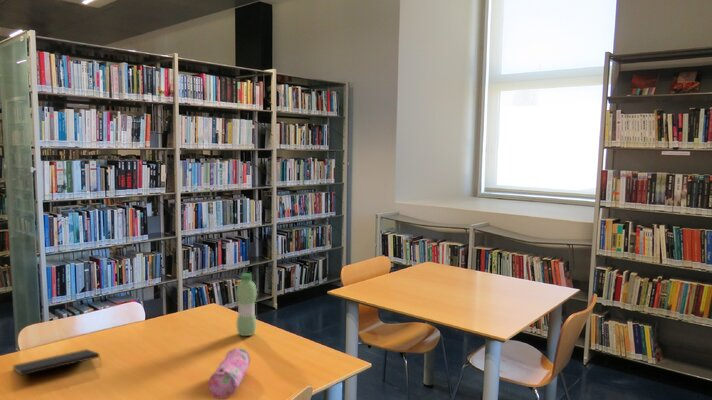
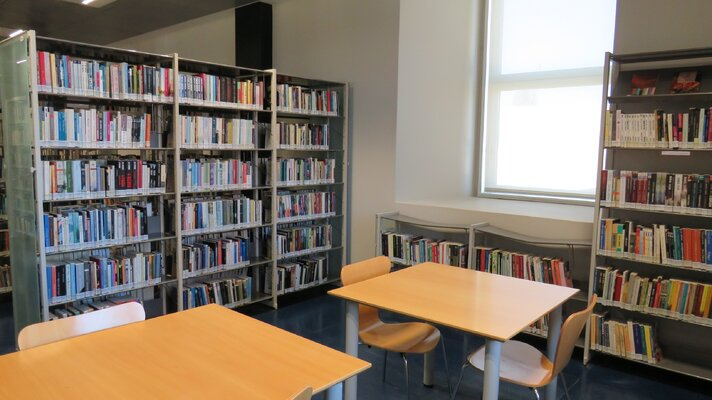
- pencil case (230, 371)
- water bottle (246, 304)
- notepad (56, 361)
